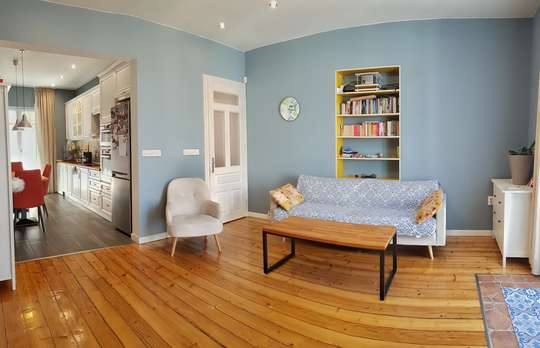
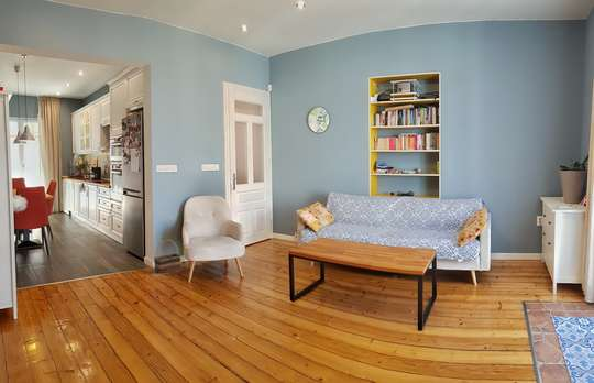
+ basket (167, 255)
